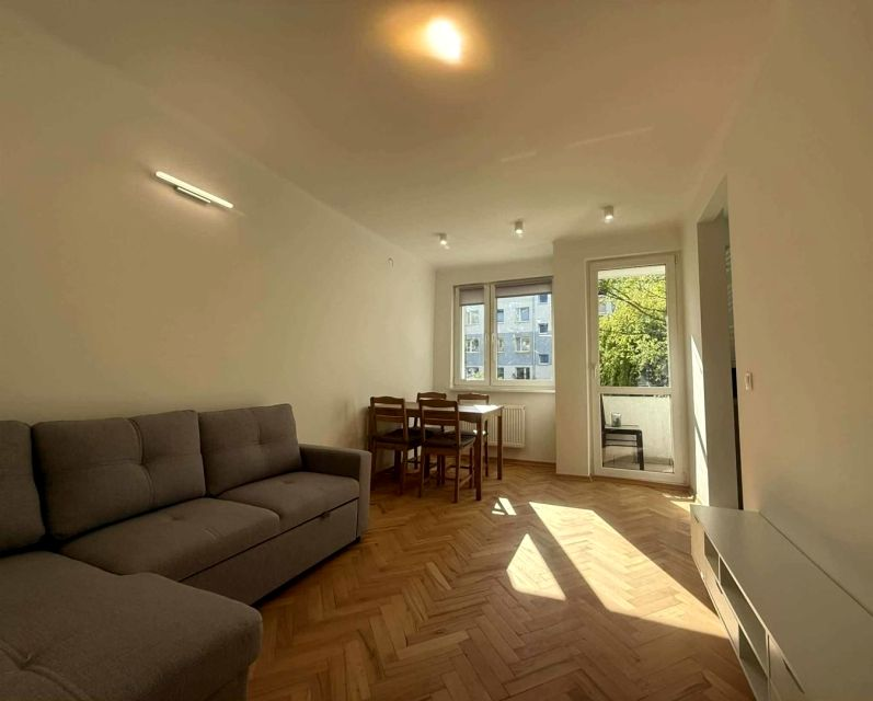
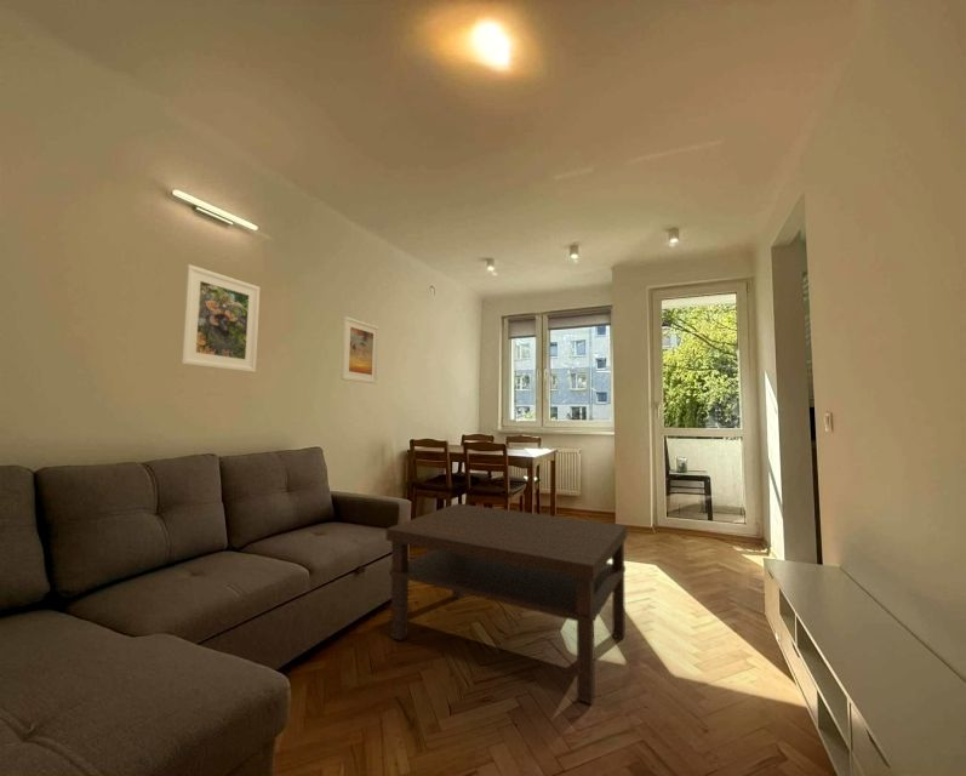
+ coffee table (508, 581)
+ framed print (223, 321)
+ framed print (360, 352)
